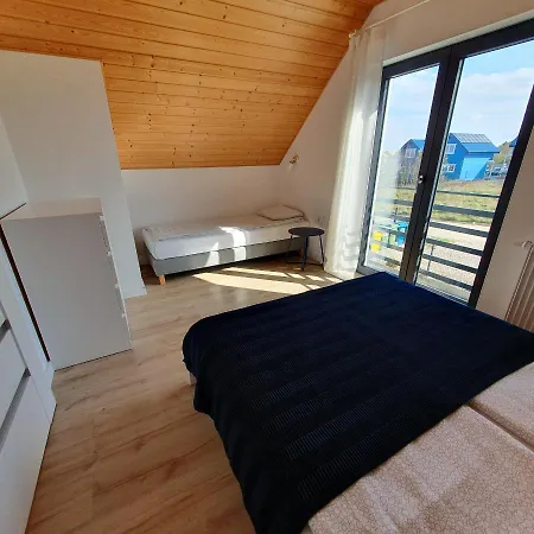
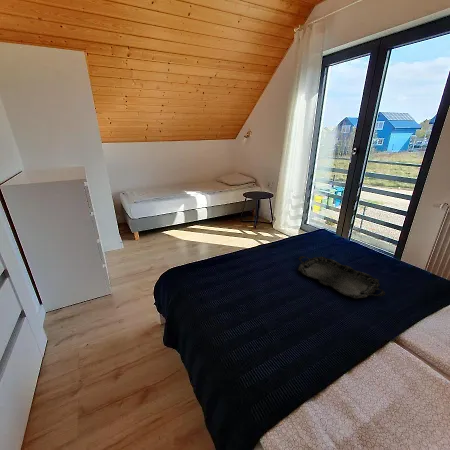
+ serving tray (336, 274)
